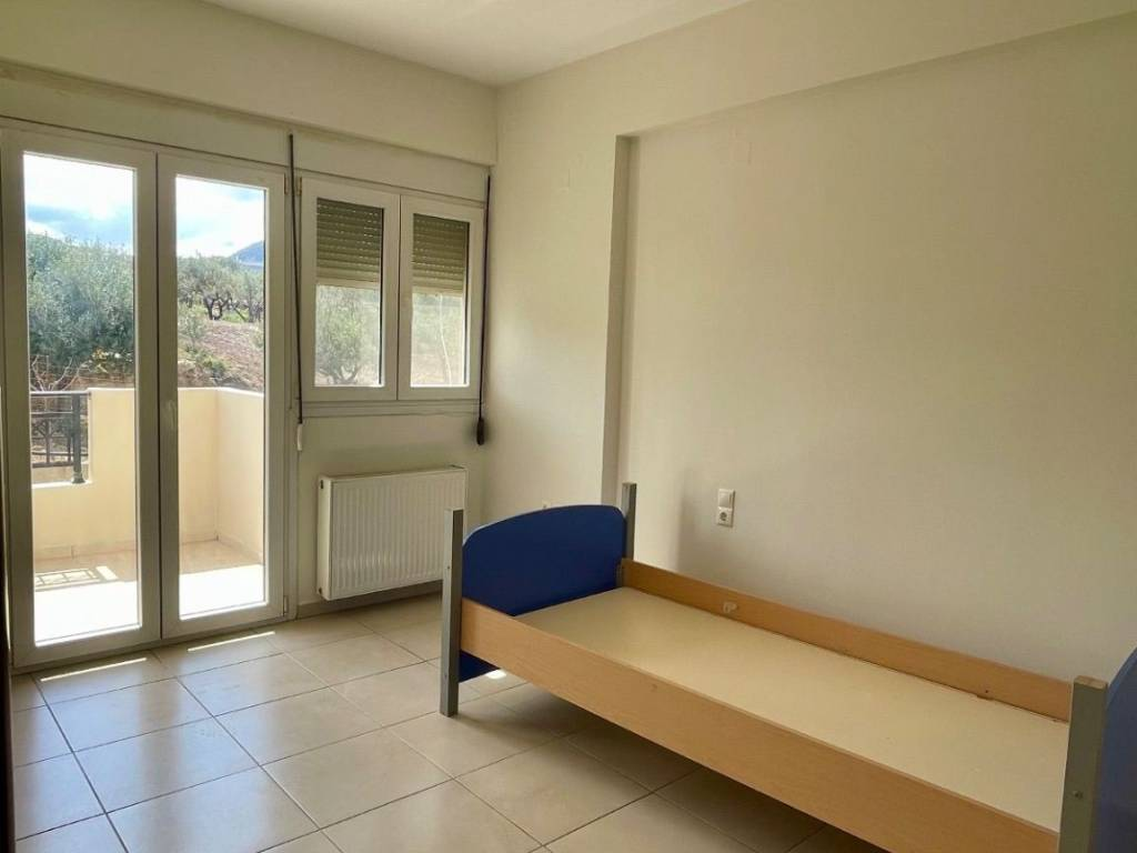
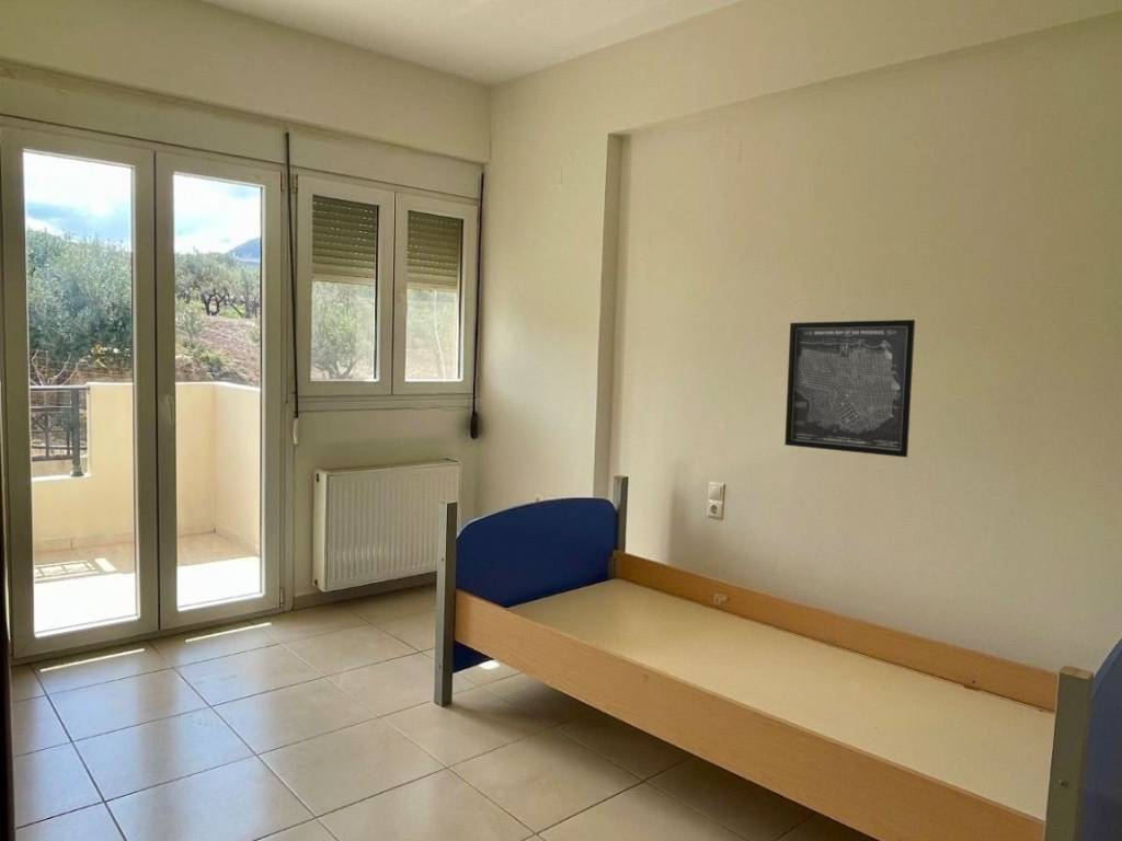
+ wall art (845, 385)
